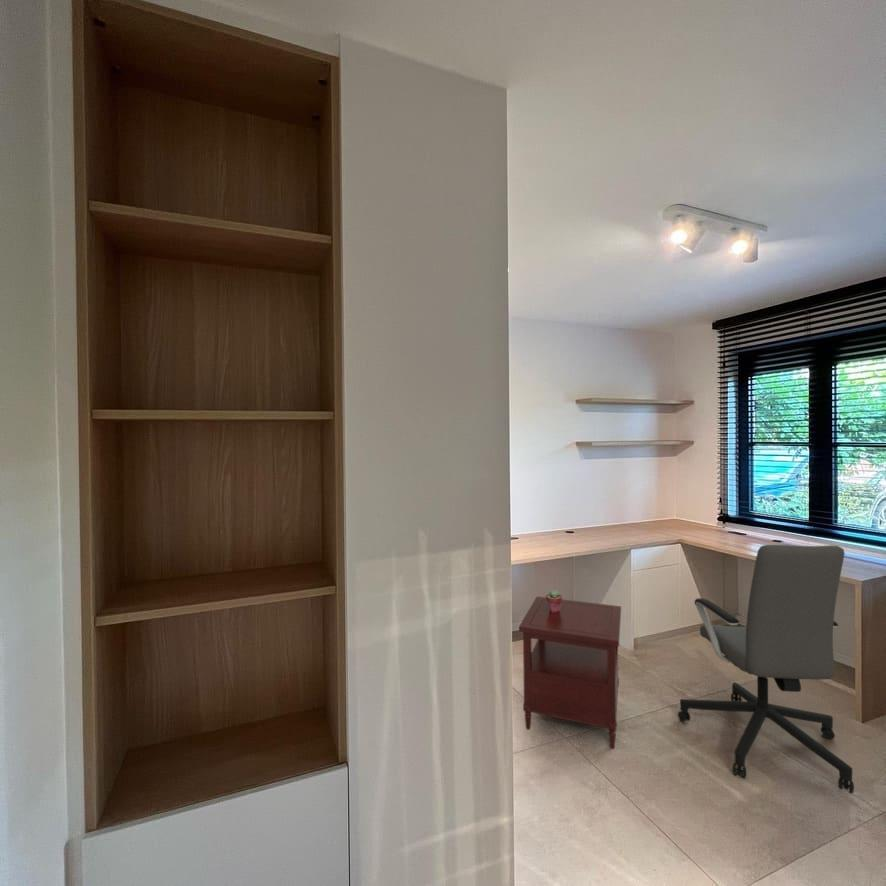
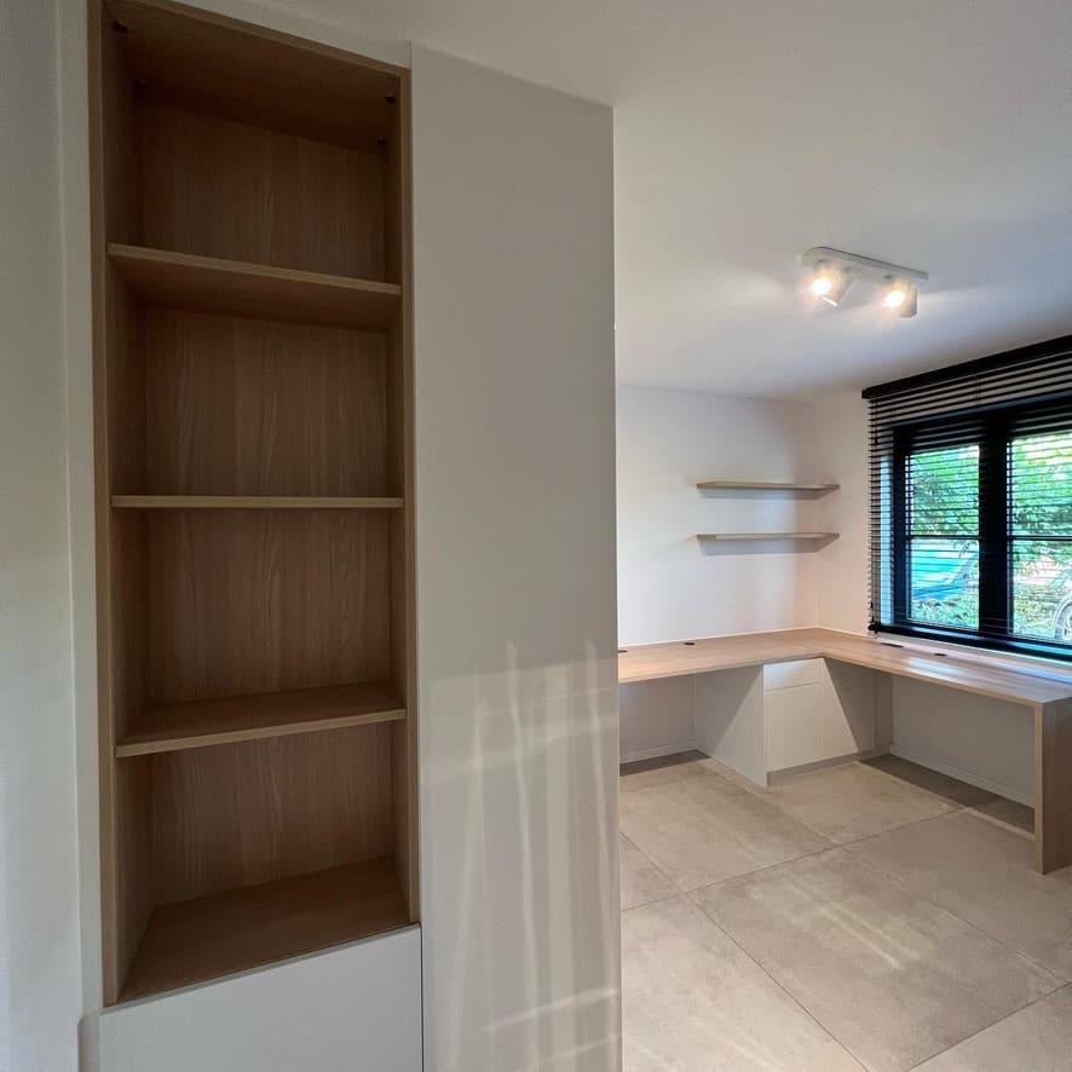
- side table (573, 665)
- potted succulent (554, 599)
- office chair (761, 638)
